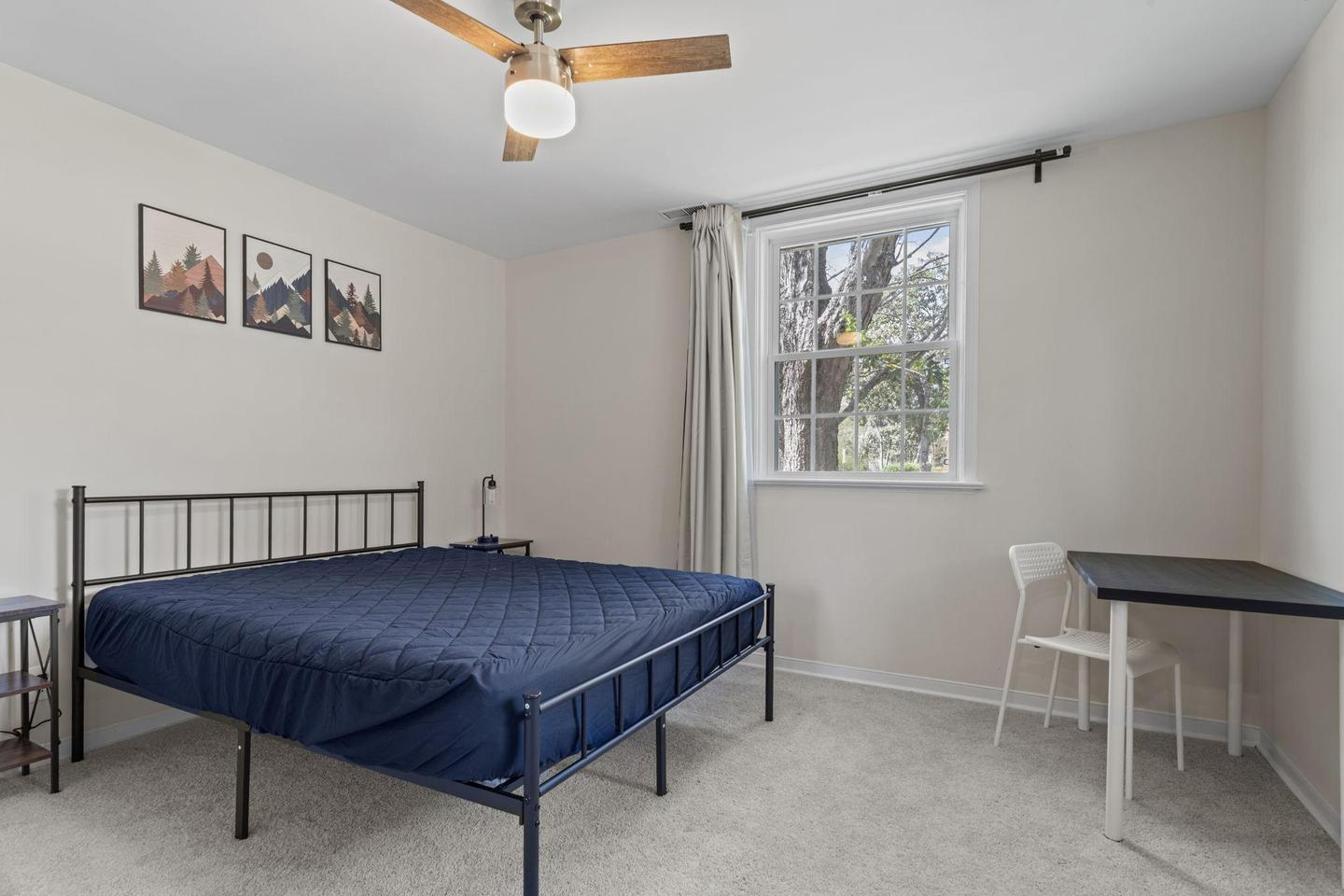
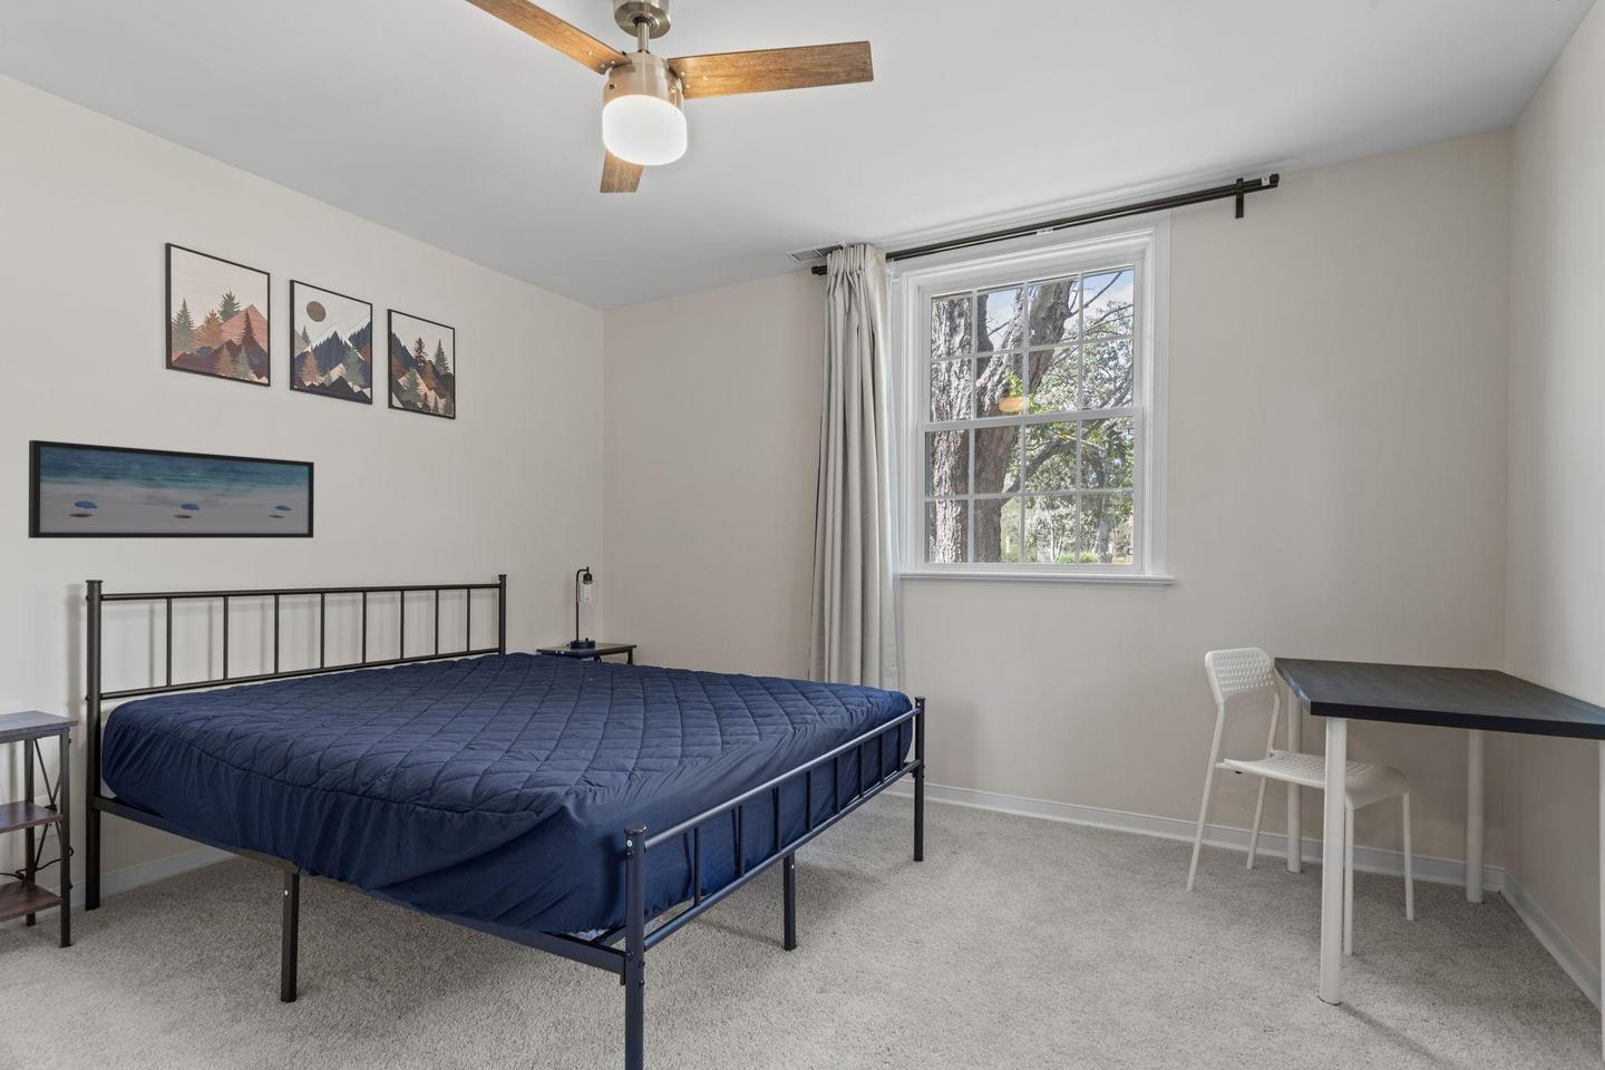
+ wall art (189, 494)
